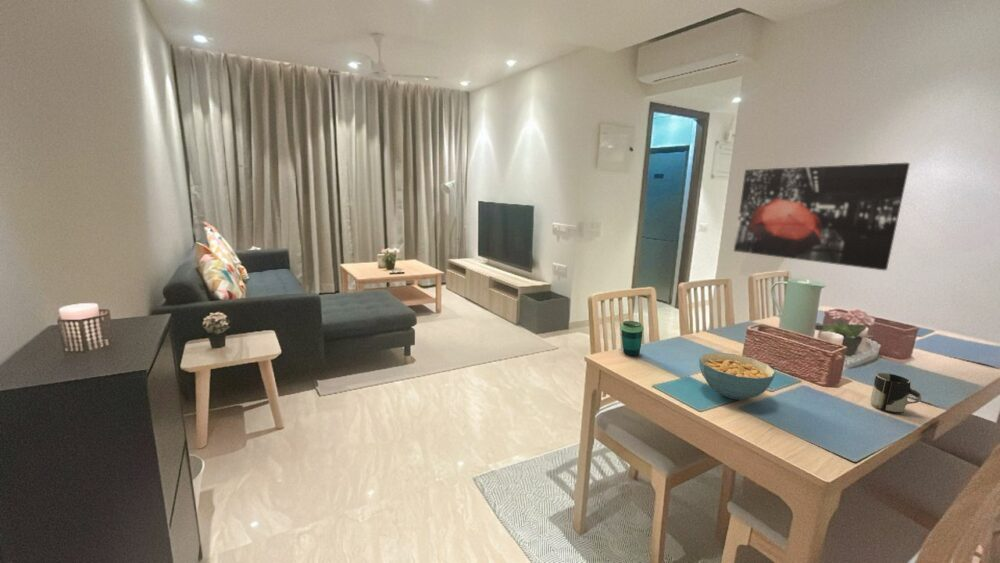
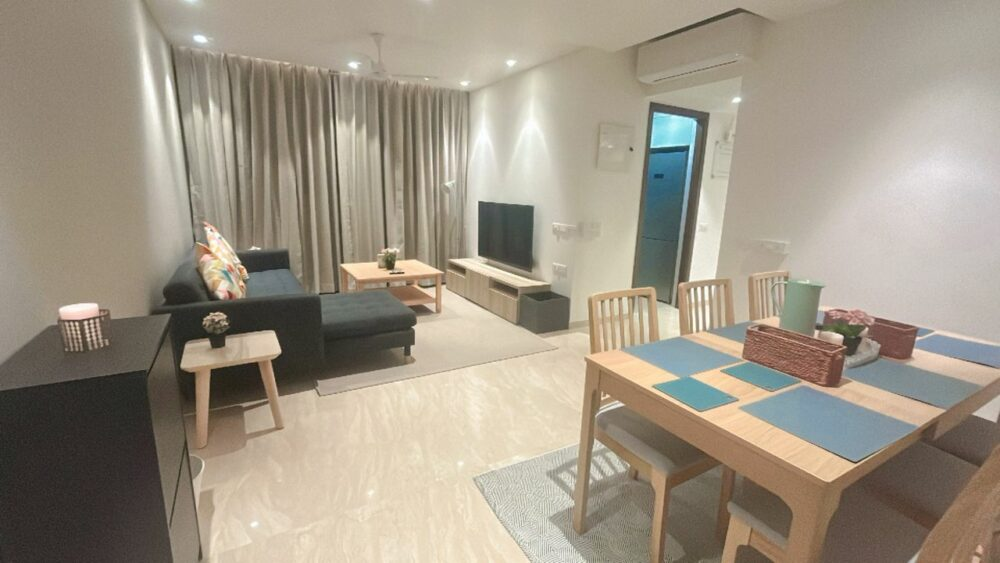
- cereal bowl (733, 379)
- cup (631, 338)
- cup (896, 394)
- wall art (807, 214)
